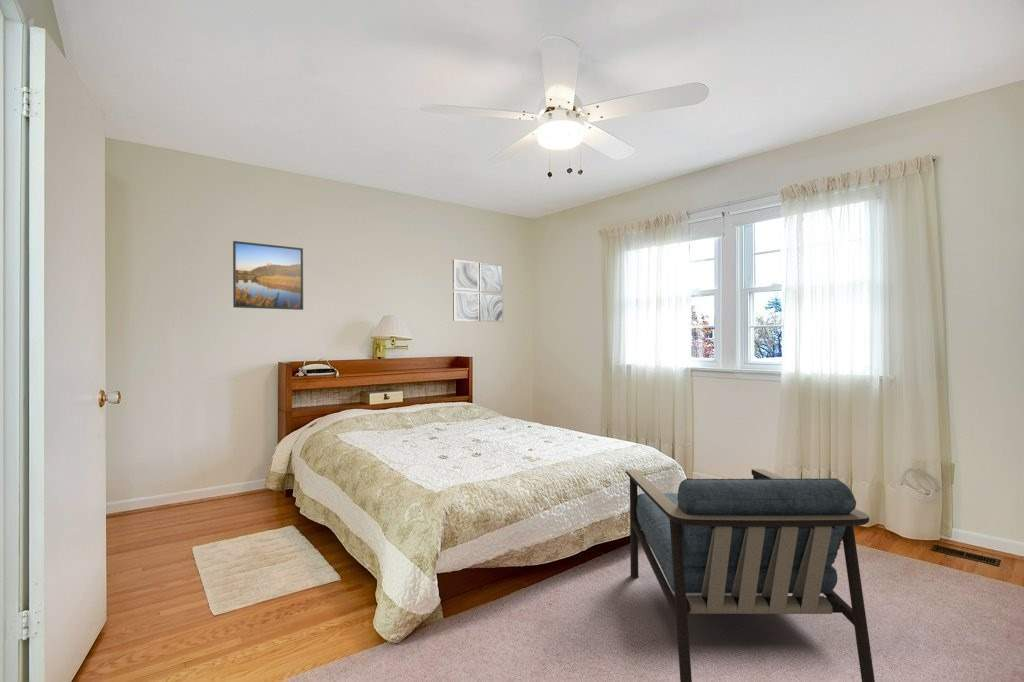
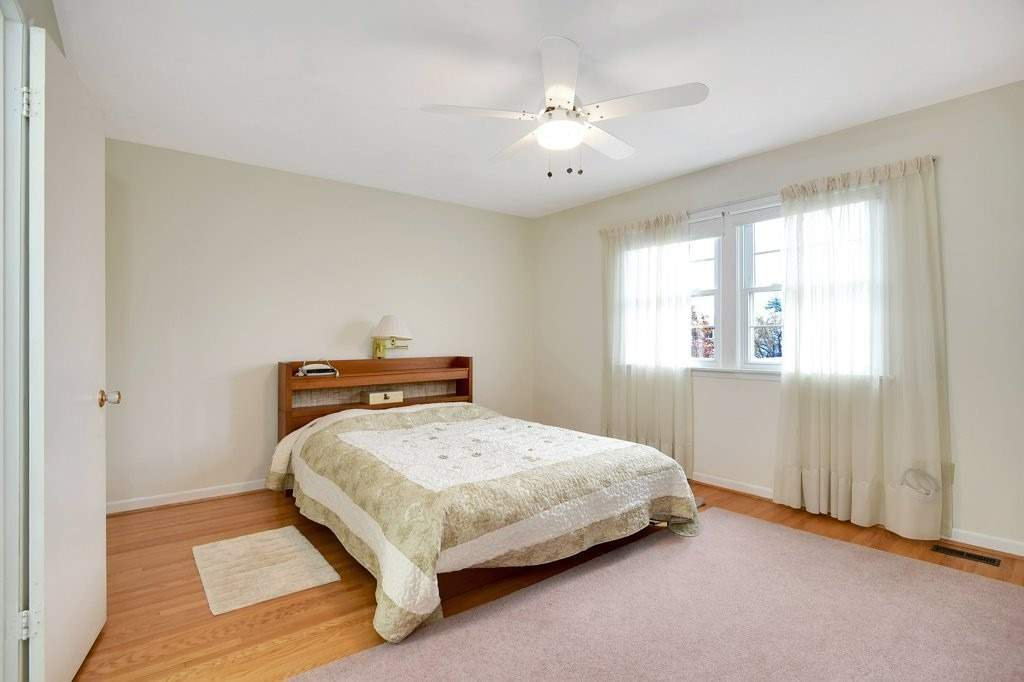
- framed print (269, 276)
- wall art (478, 290)
- armchair (726, 538)
